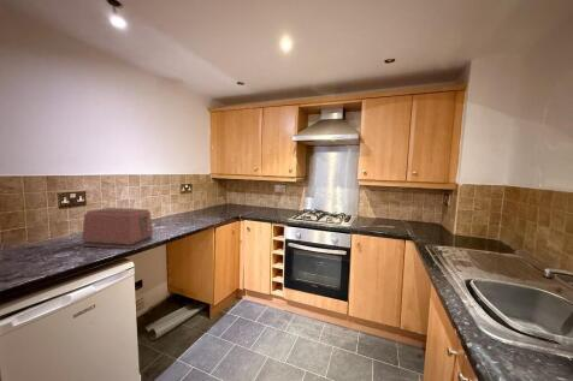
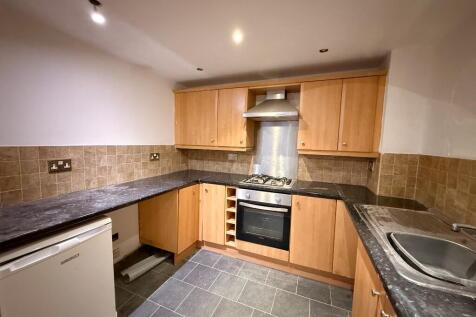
- toaster (120, 226)
